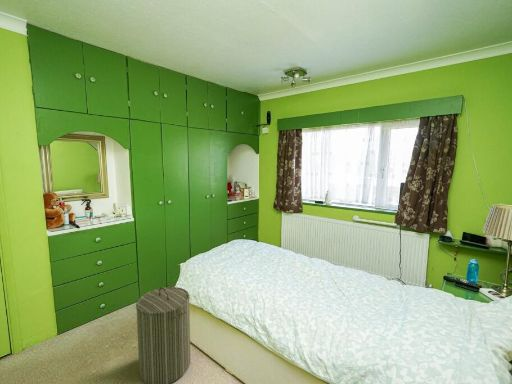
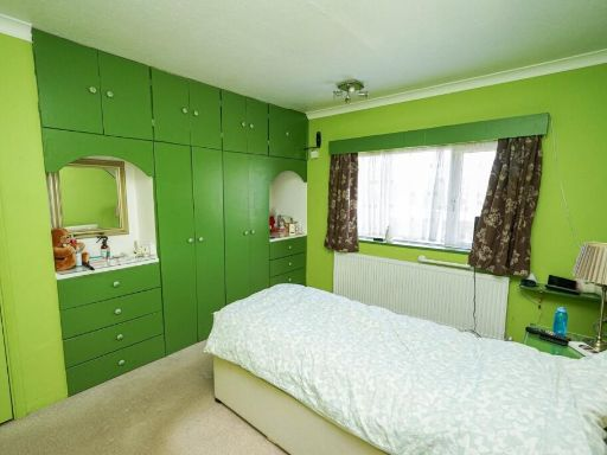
- laundry hamper (164, 327)
